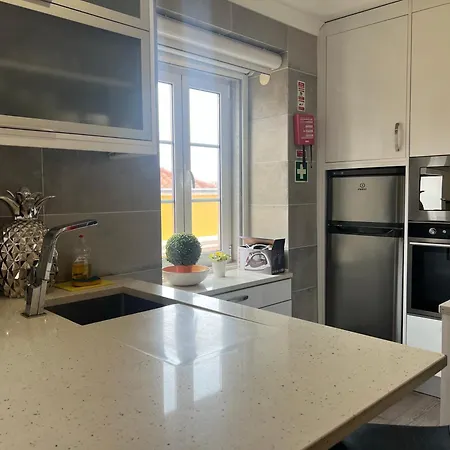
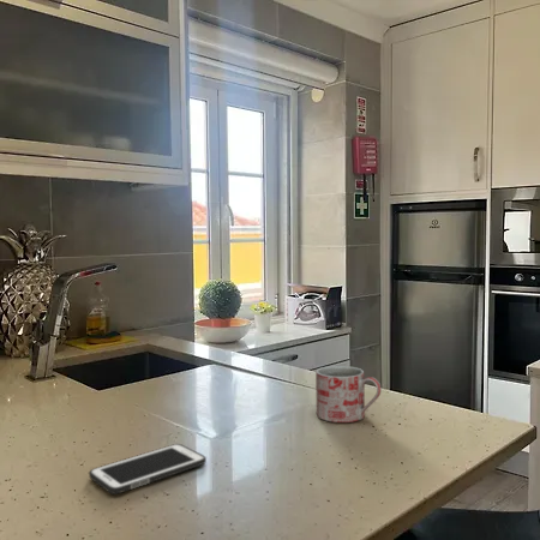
+ mug (346, 394)
+ cell phone (149, 467)
